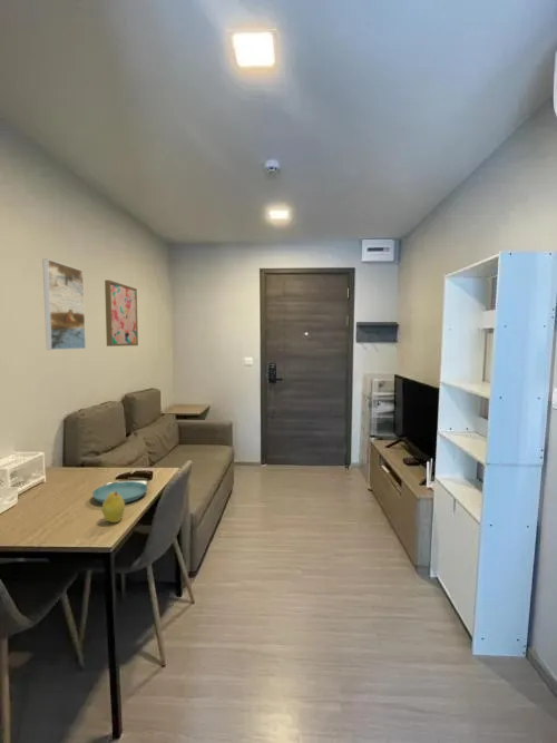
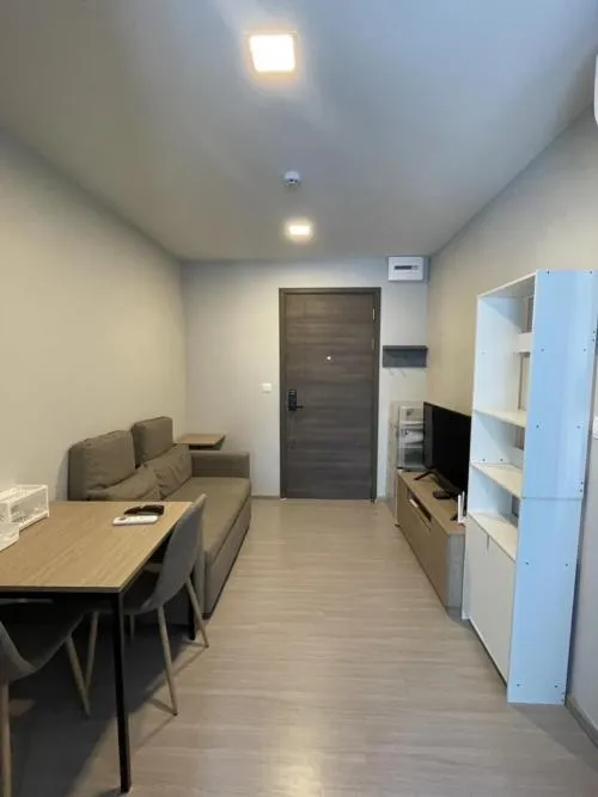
- wall art (123, 315)
- fruit (114, 506)
- saucer (120, 492)
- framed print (66, 307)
